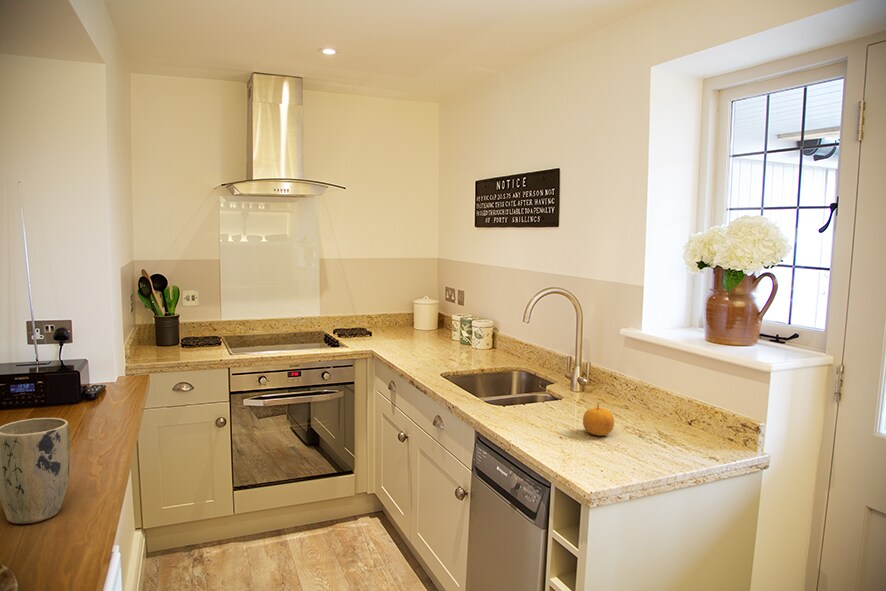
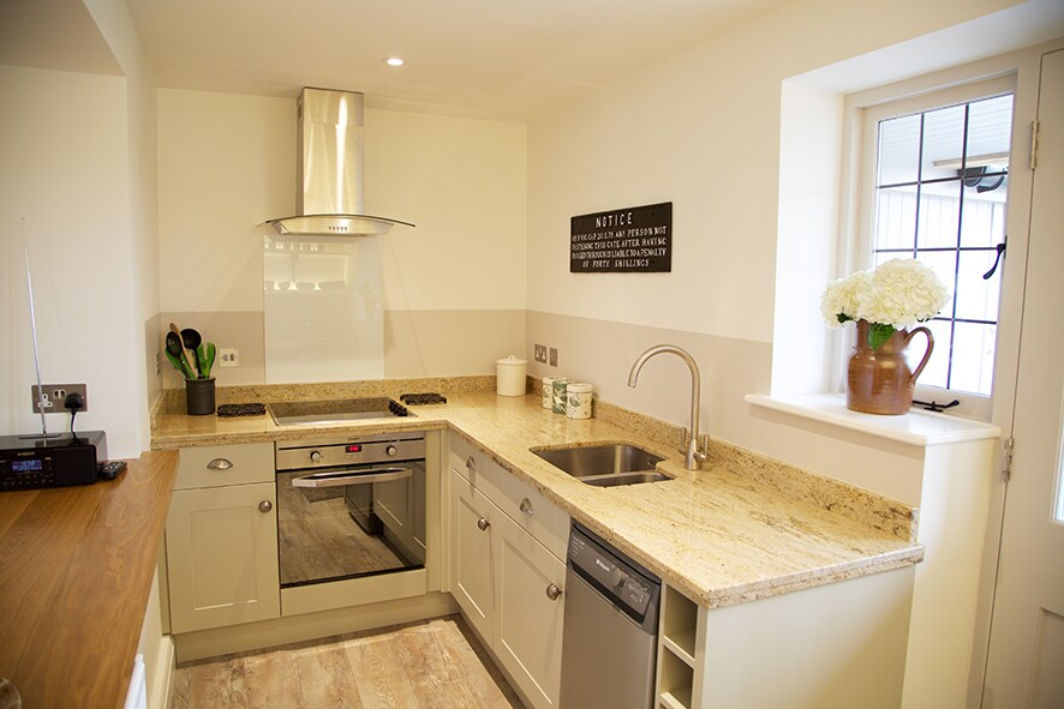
- plant pot (34, 470)
- fruit (598, 418)
